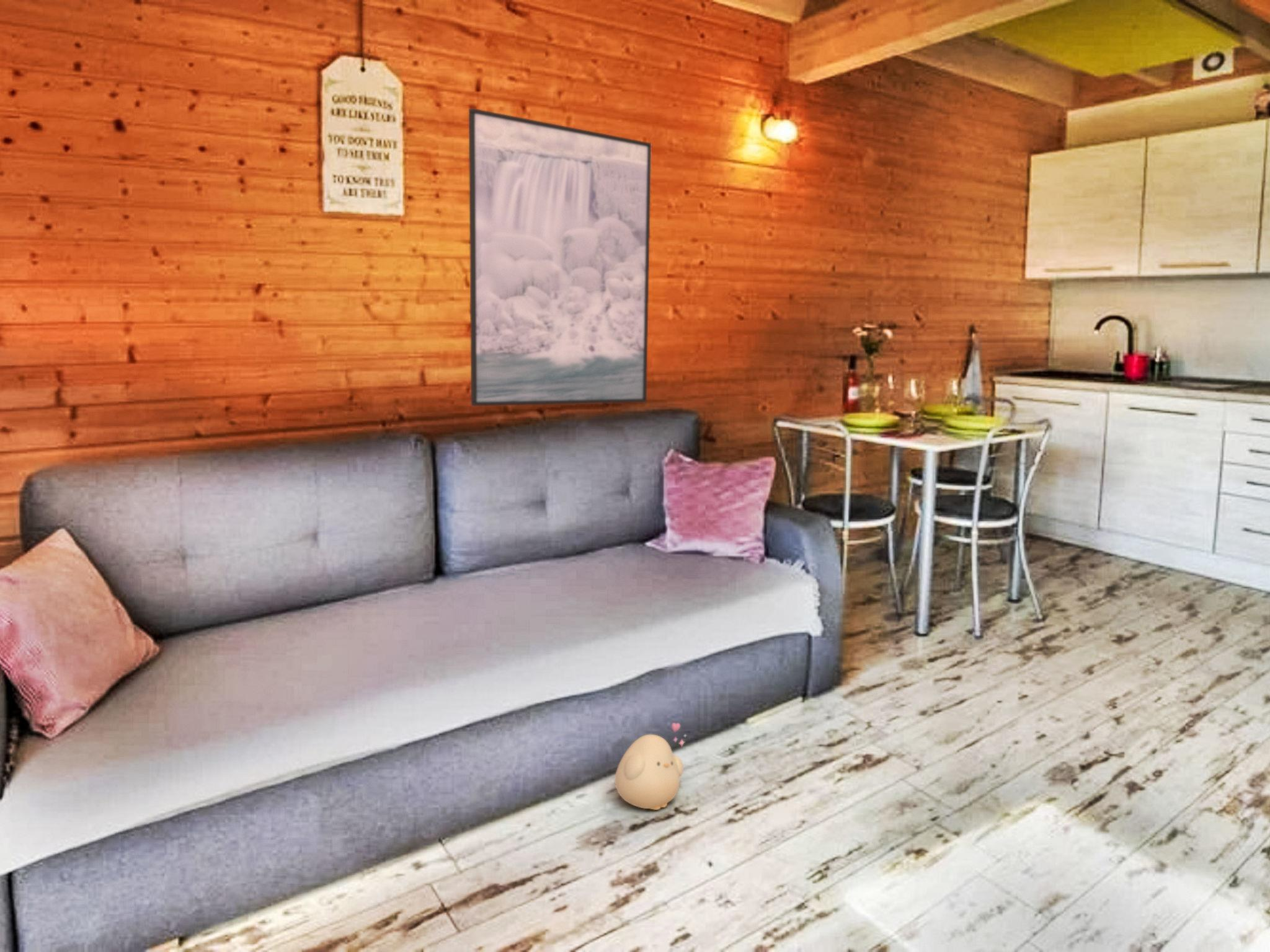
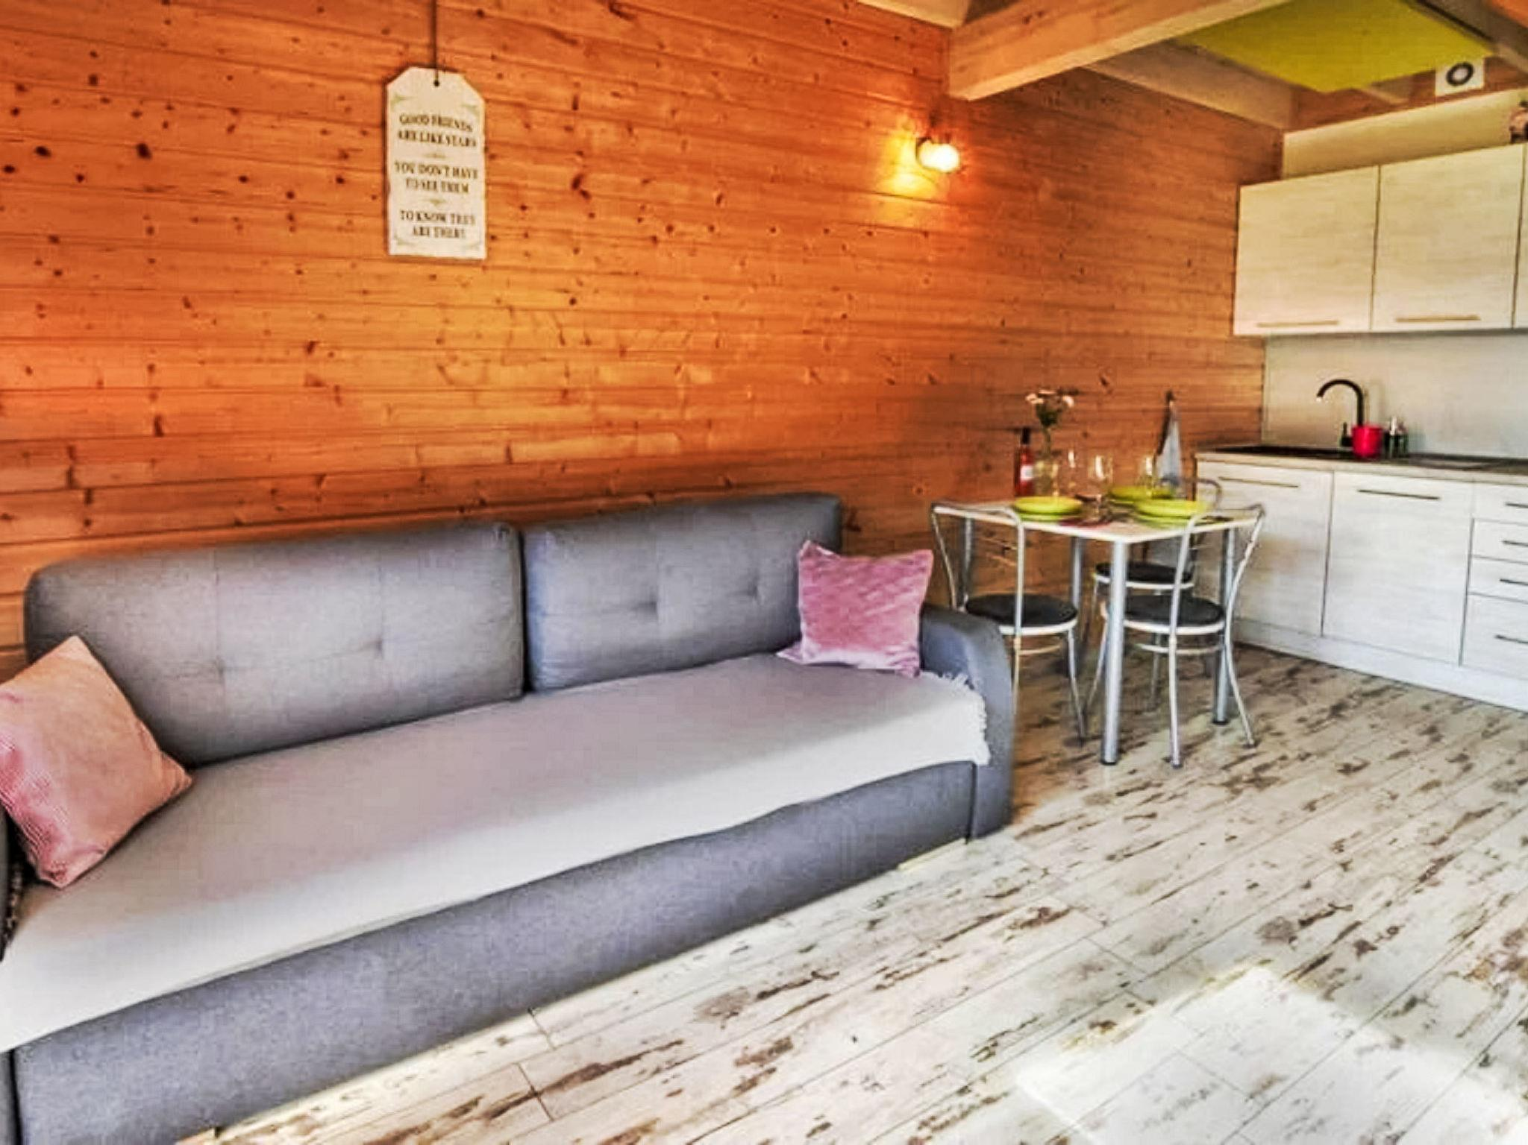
- plush toy (649, 761)
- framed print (565, 268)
